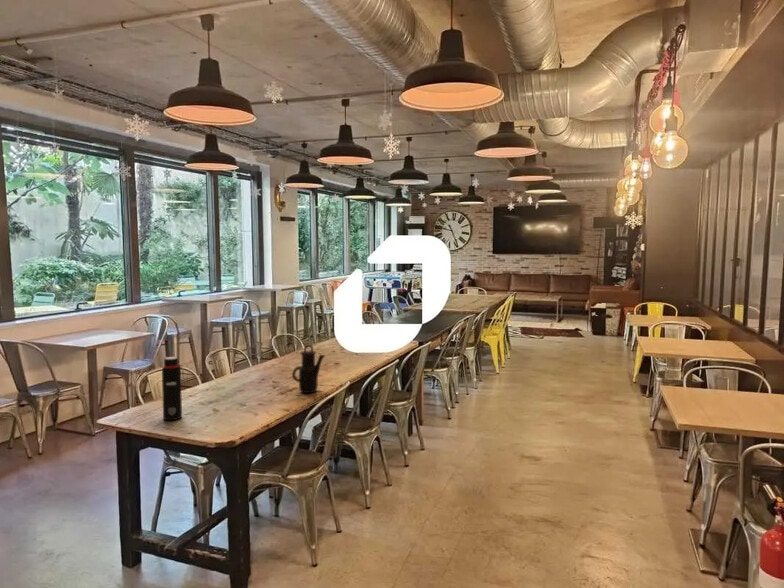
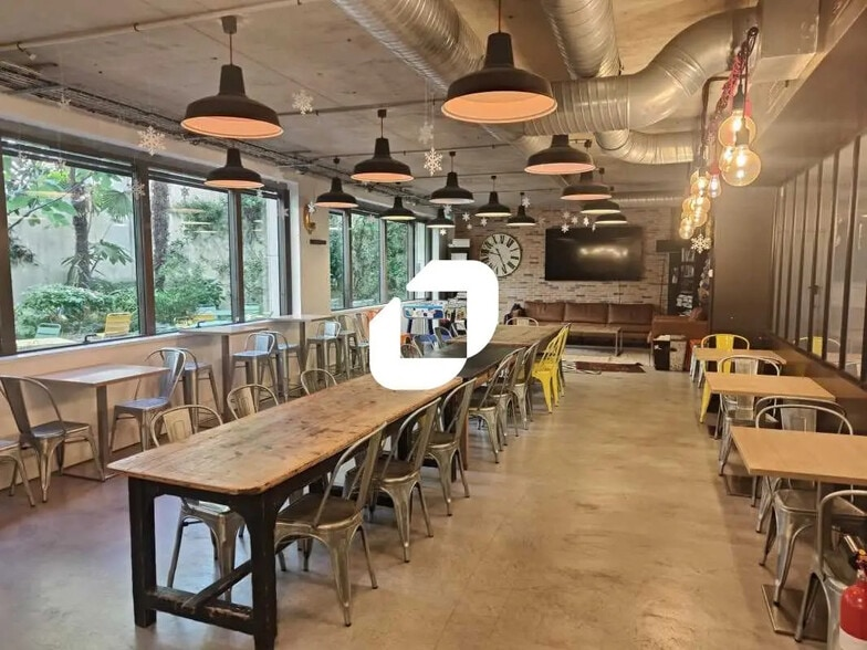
- teapot (308, 368)
- water bottle (173, 388)
